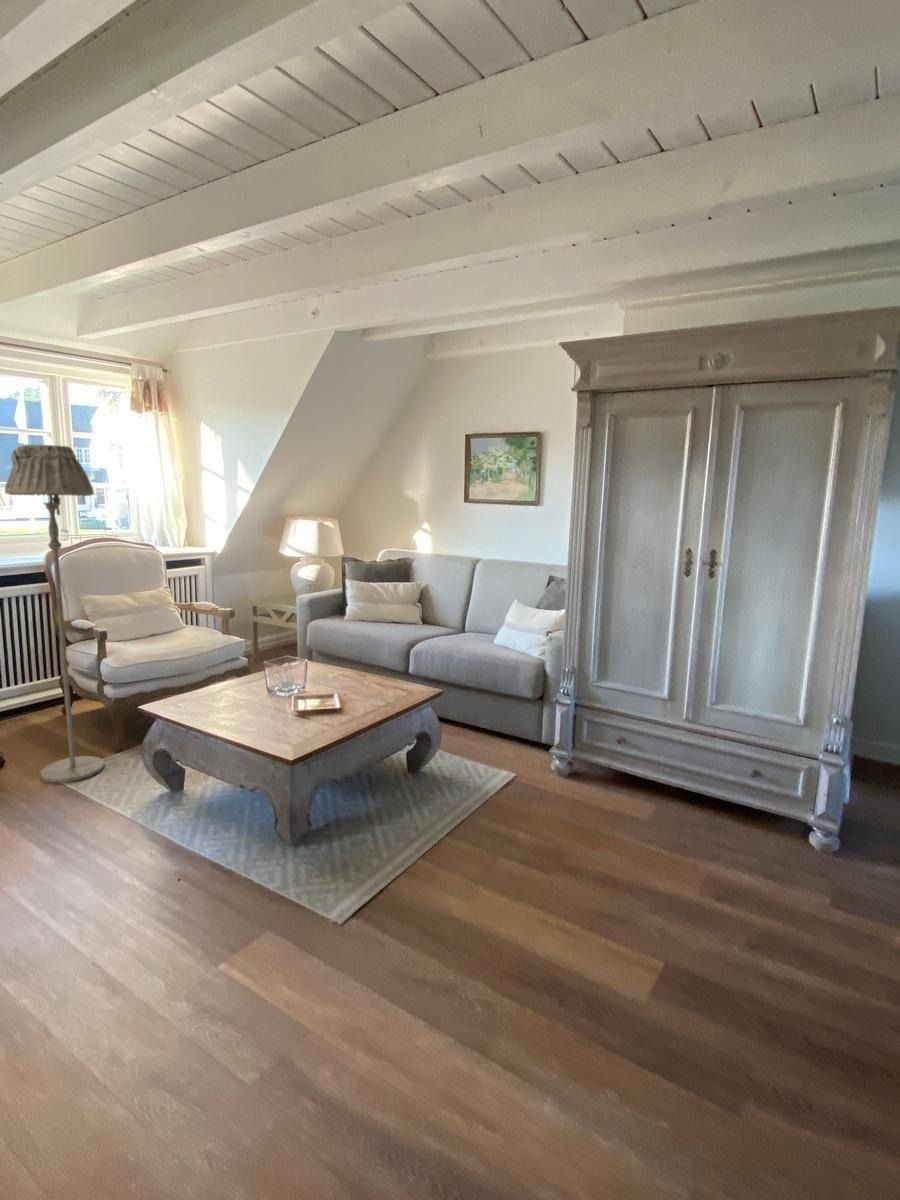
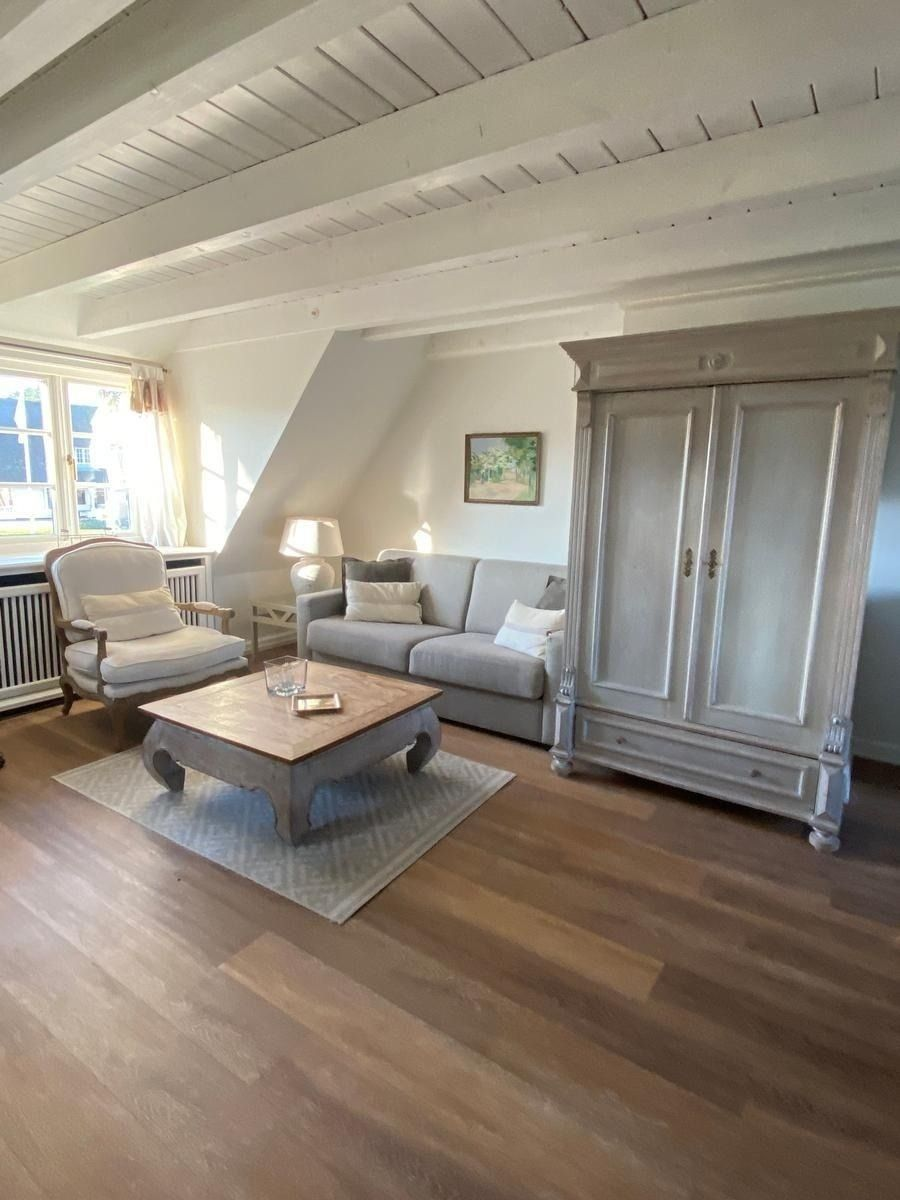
- floor lamp (60, 614)
